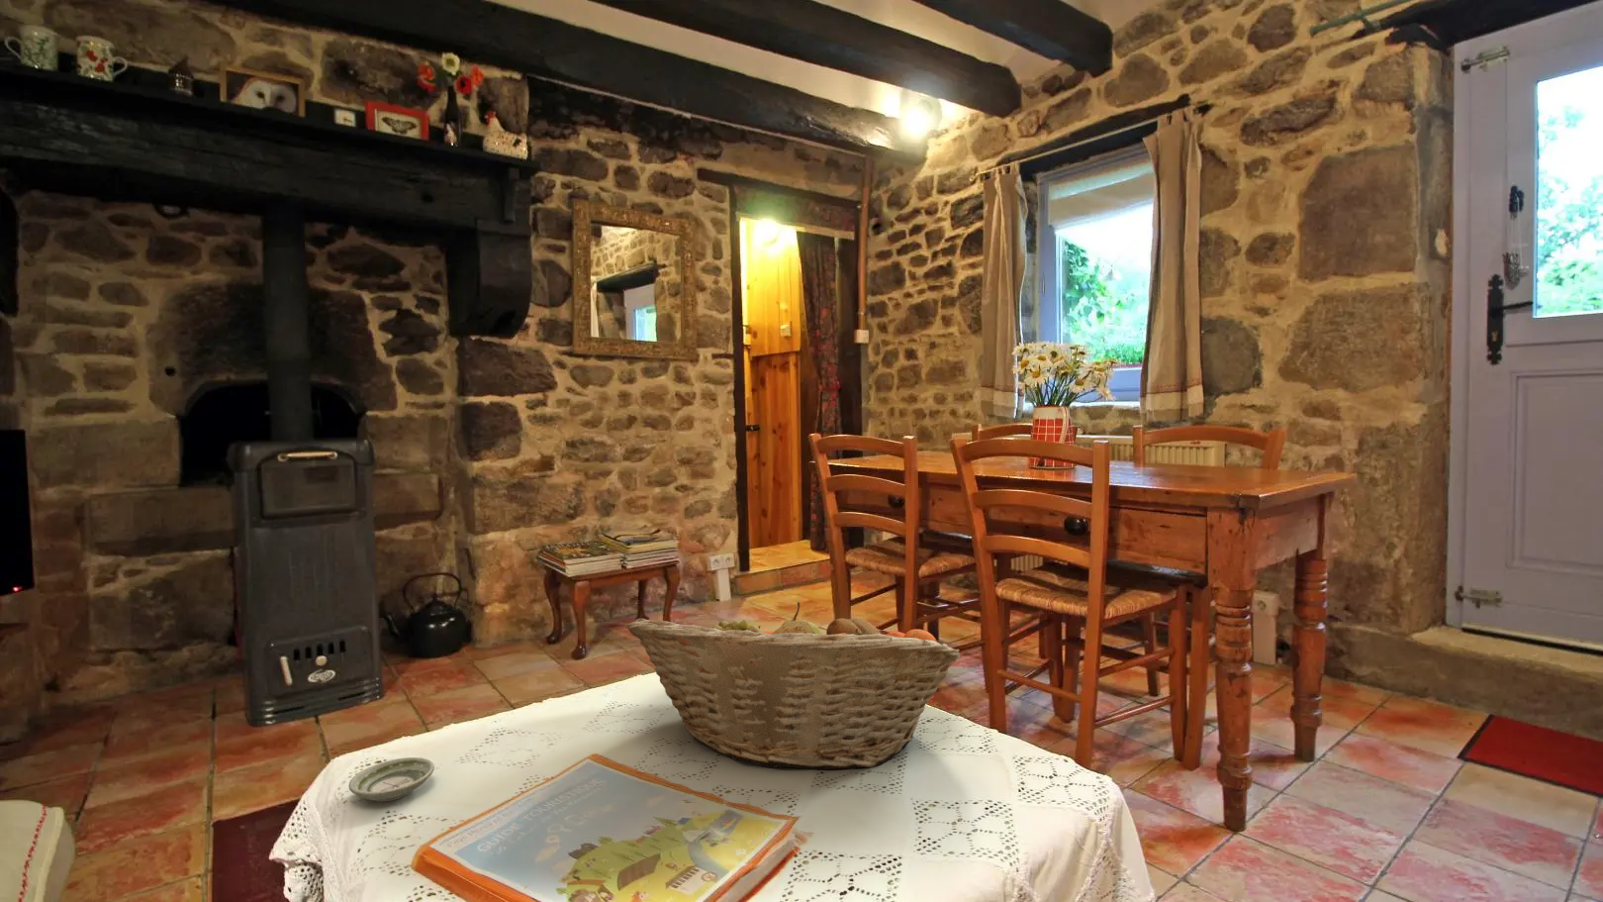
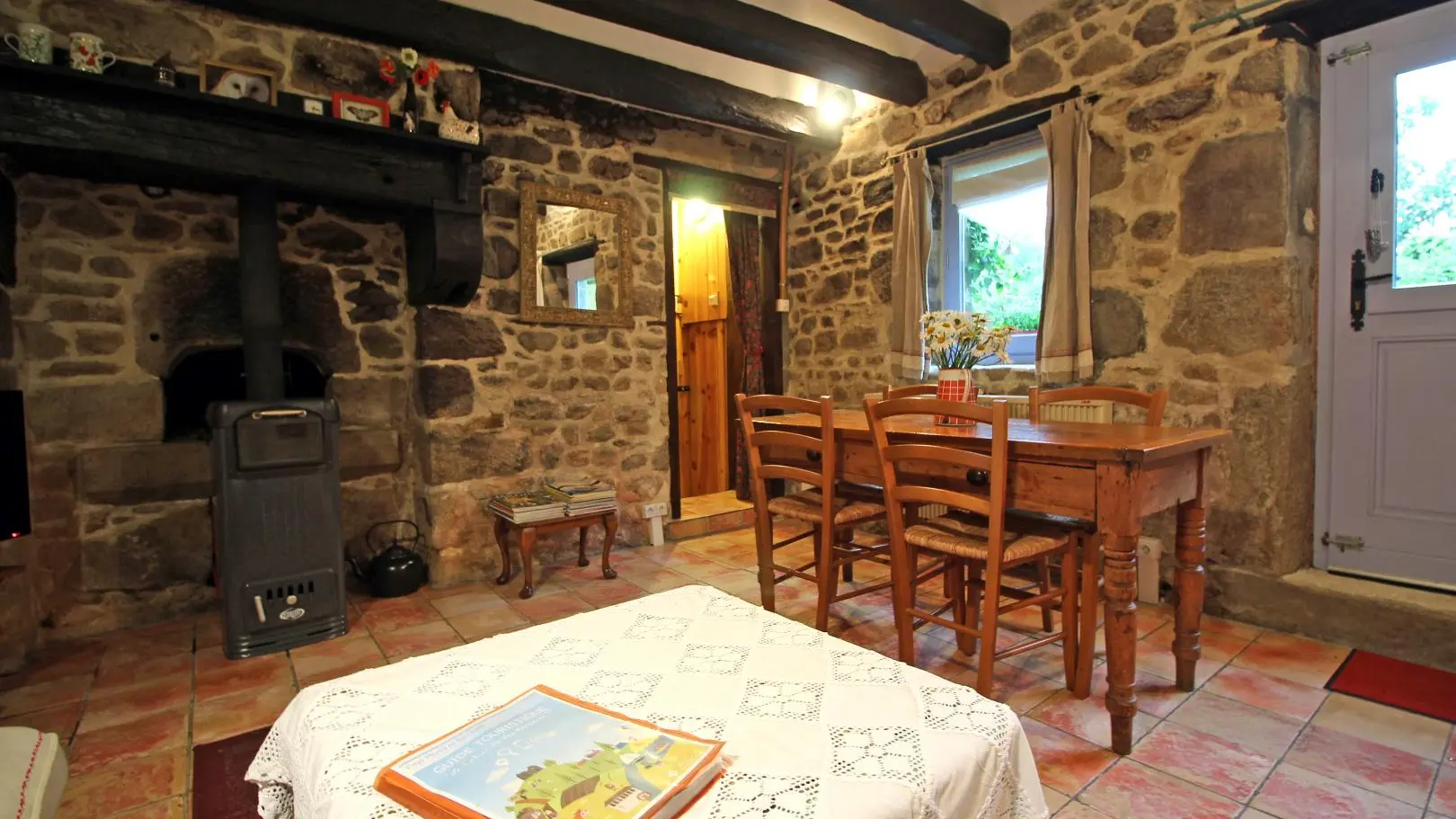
- fruit basket (790, 664)
- saucer (392, 782)
